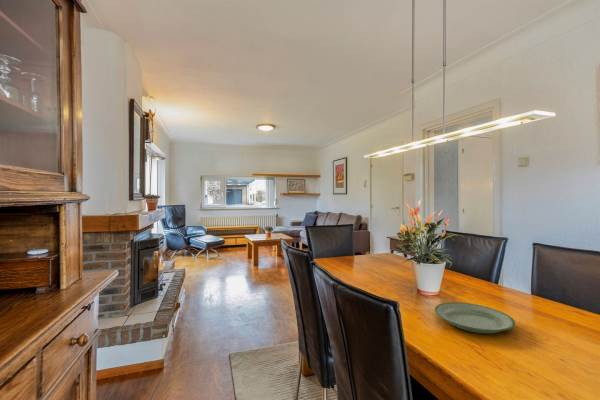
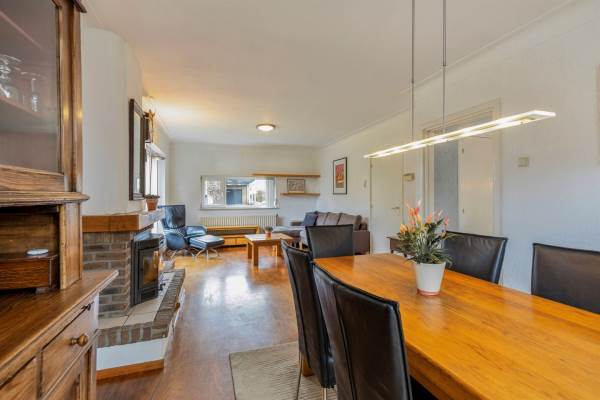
- plate (472, 318)
